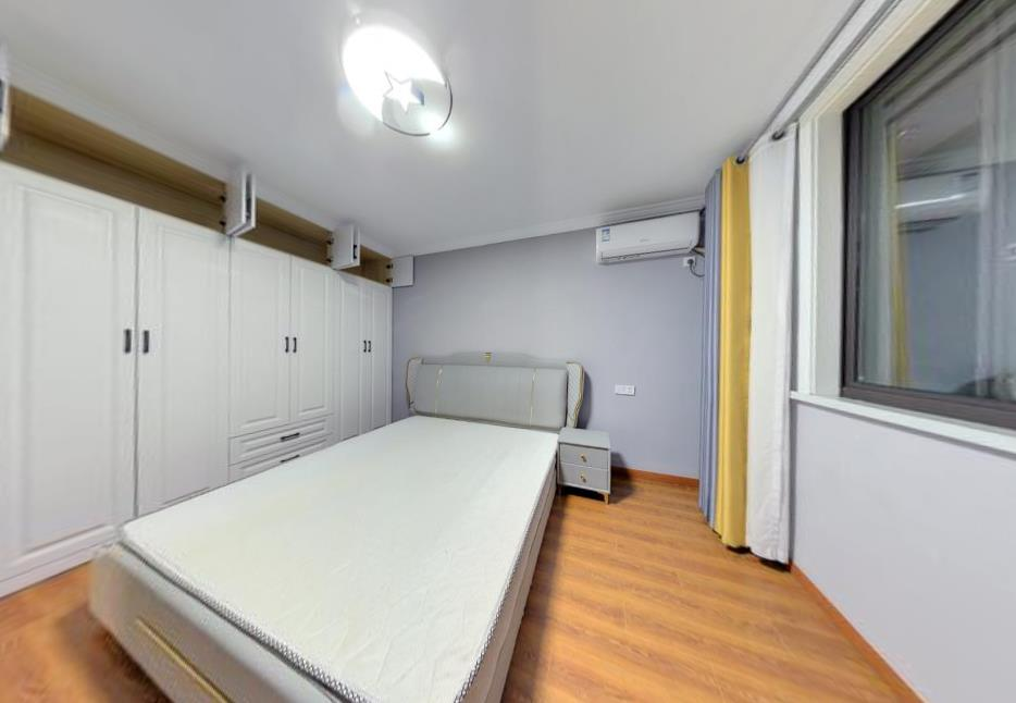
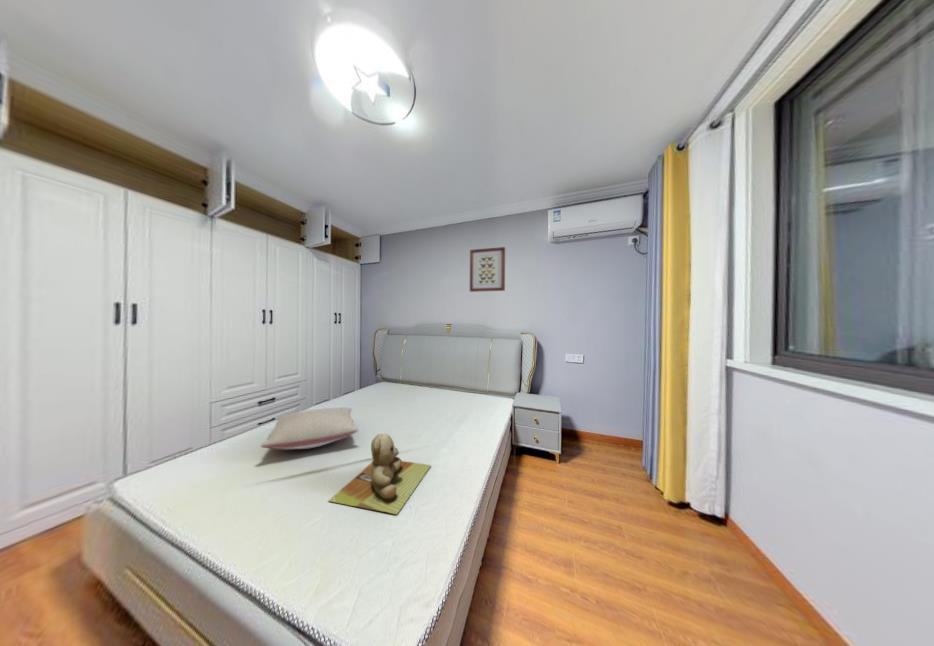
+ pillow (315, 424)
+ teddy bear (385, 457)
+ wall art (487, 270)
